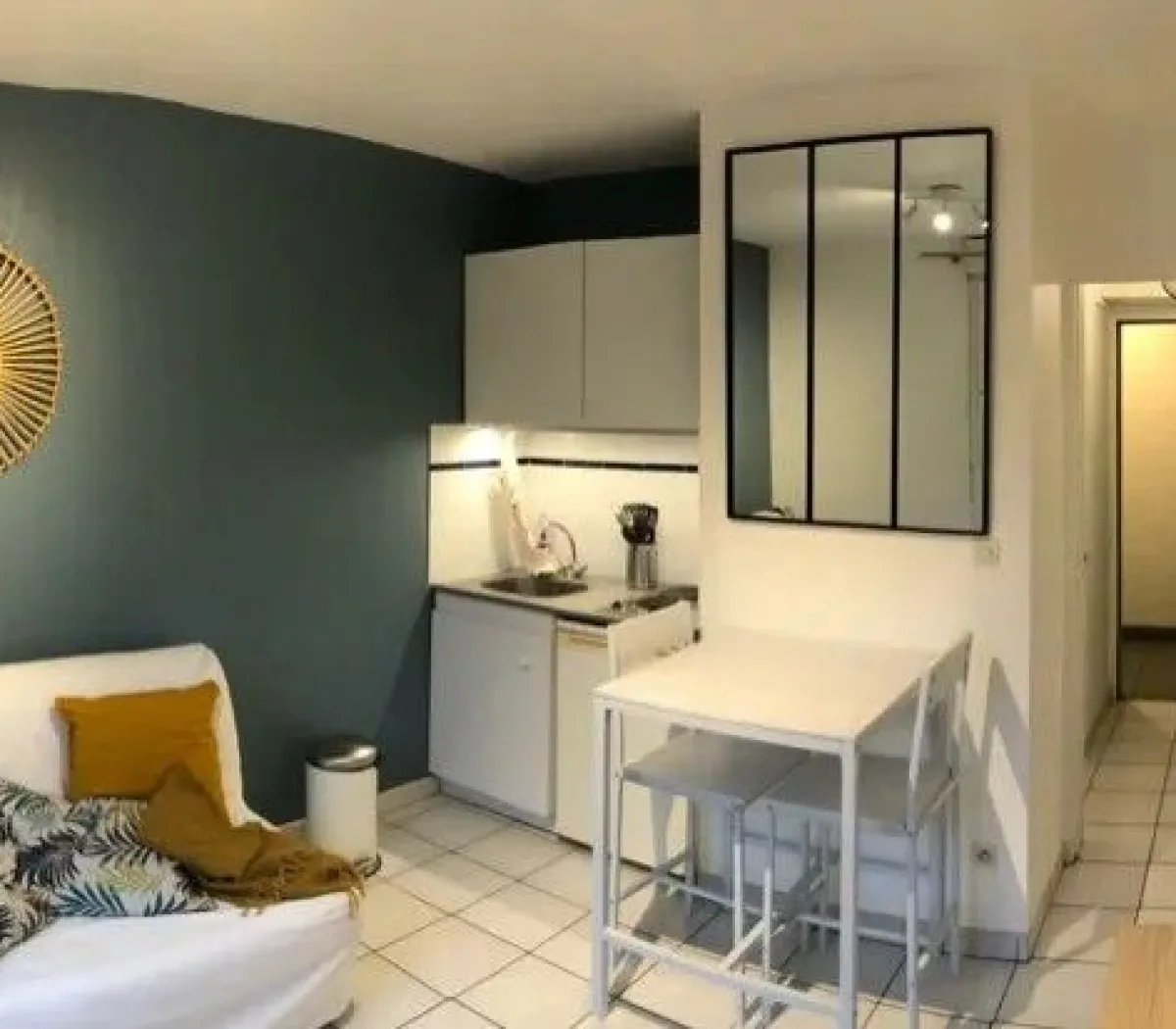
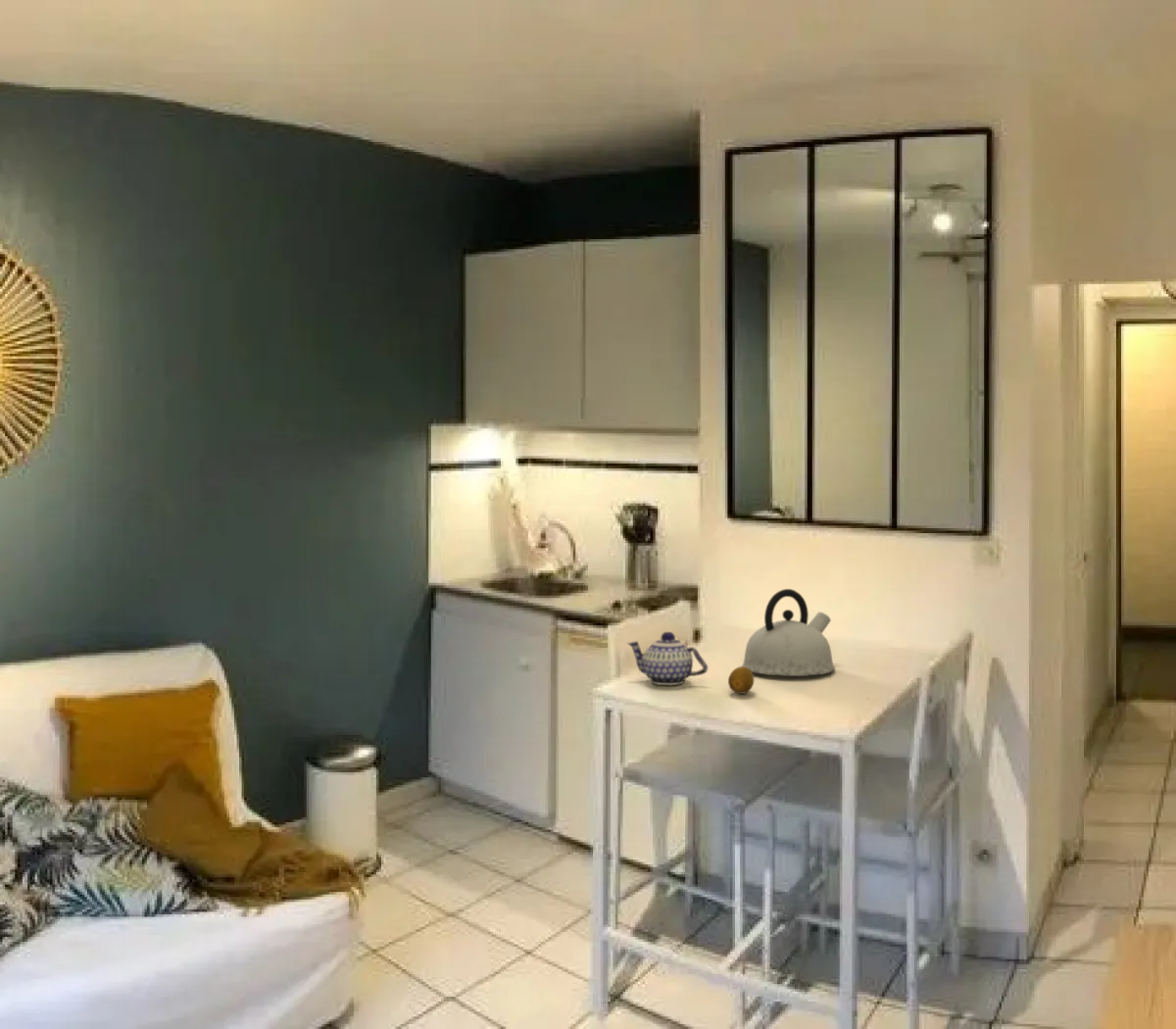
+ teapot (666, 657)
+ fruit (741, 680)
+ kettle (791, 628)
